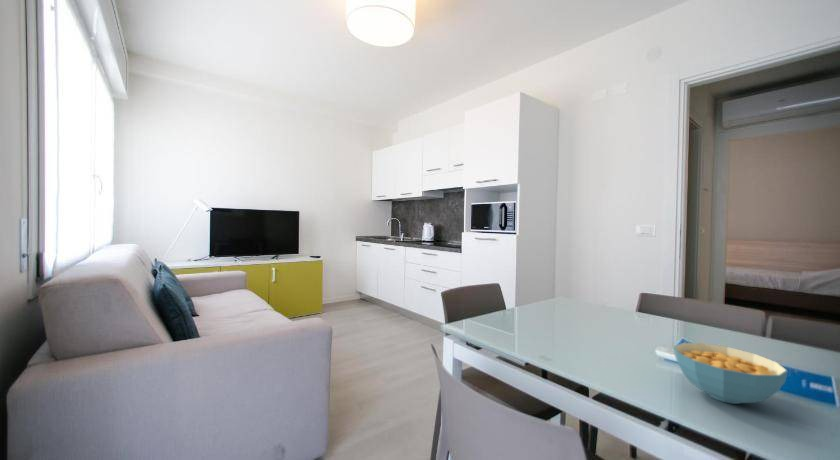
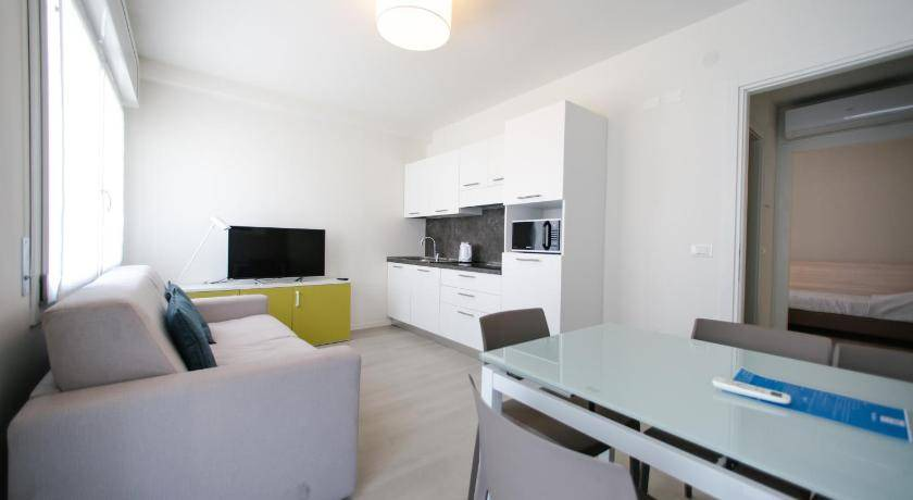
- cereal bowl (725, 377)
